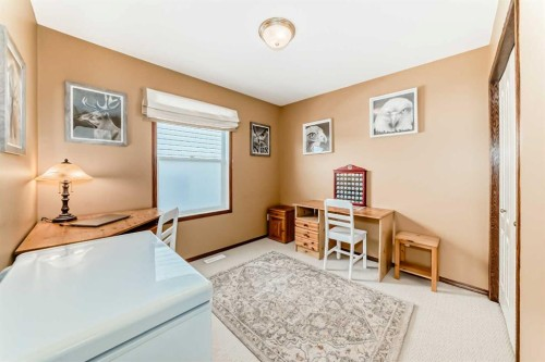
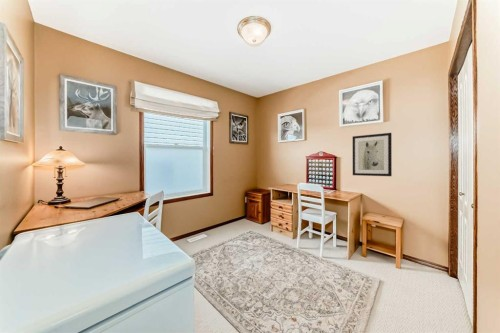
+ wall art (371, 155)
